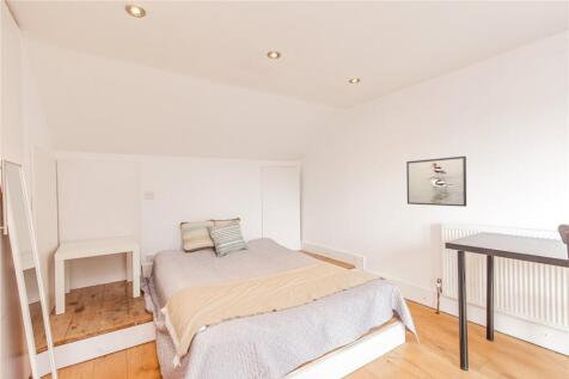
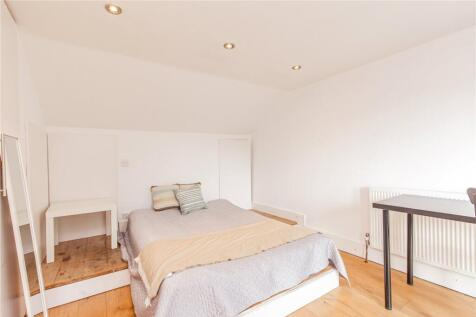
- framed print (434, 182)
